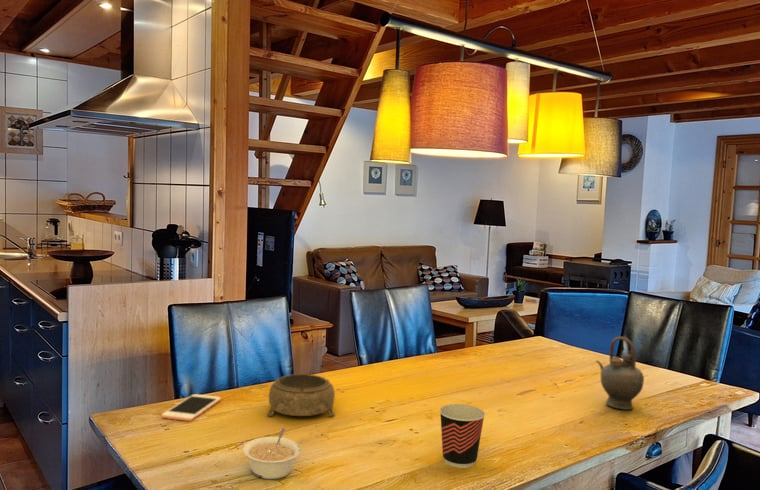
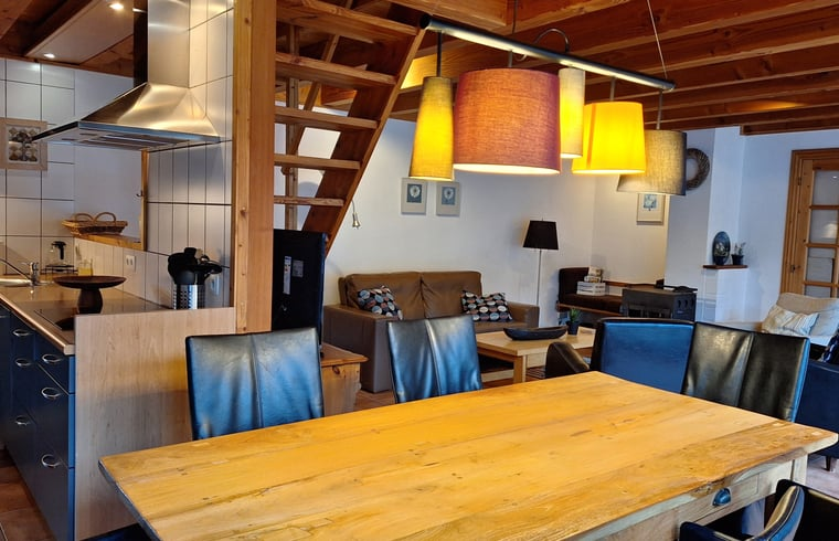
- legume (270, 456)
- decorative bowl (302, 394)
- cell phone (192, 406)
- teapot (618, 370)
- cup (460, 436)
